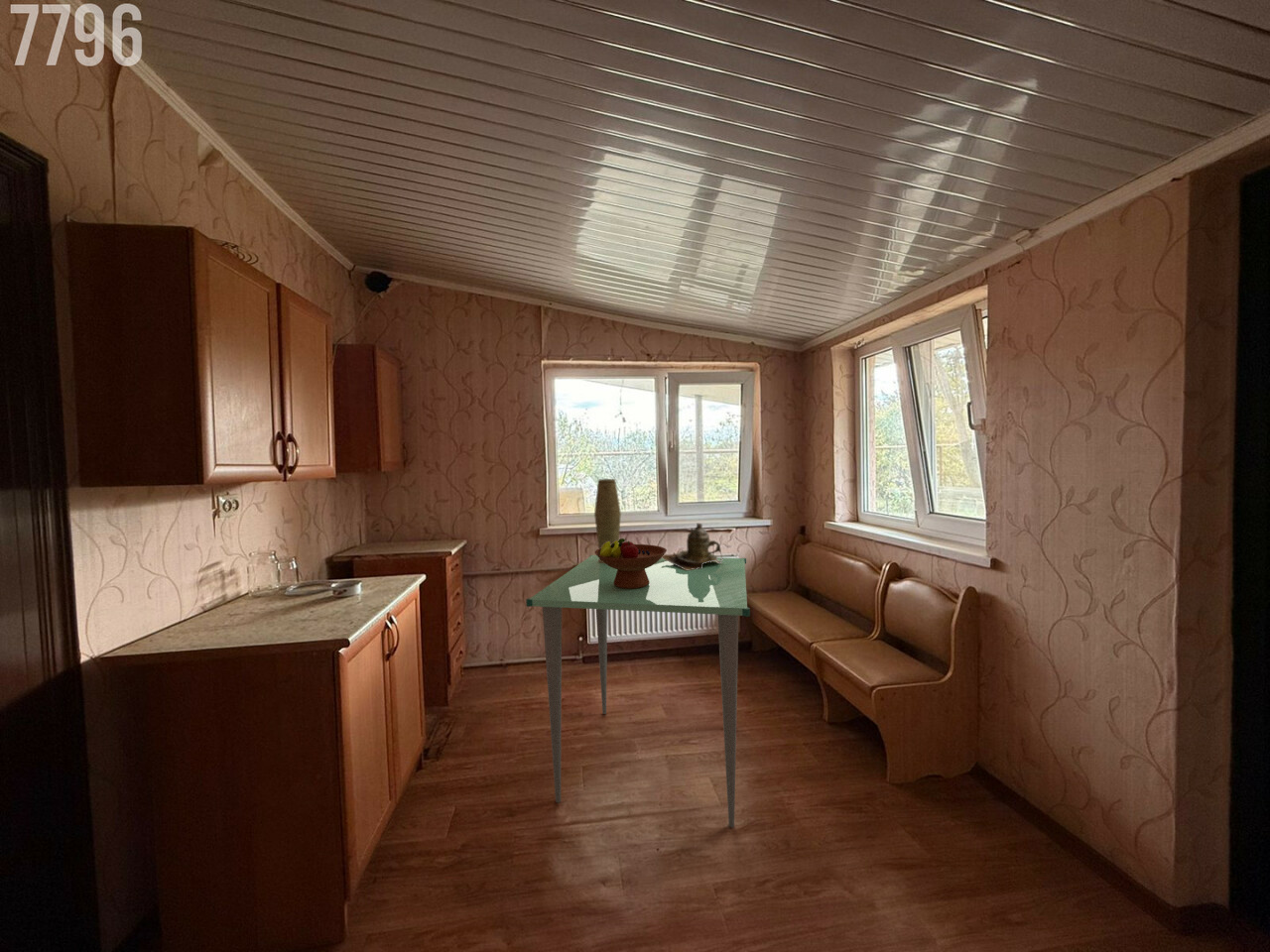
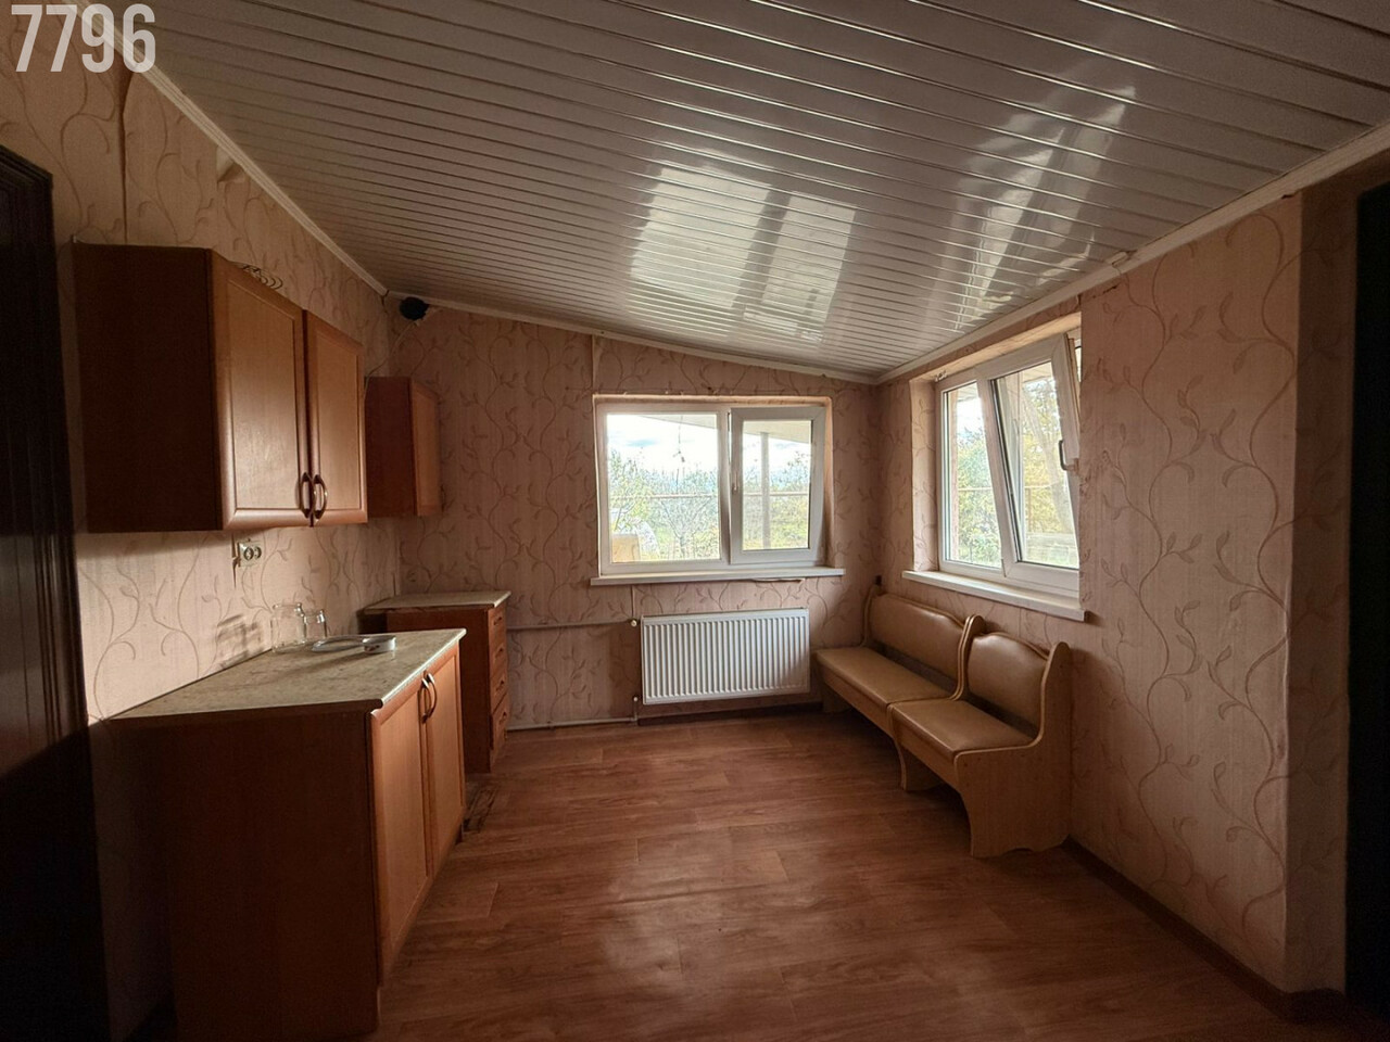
- fruit bowl (630, 560)
- dining table (606, 665)
- teapot (692, 542)
- vase (607, 520)
